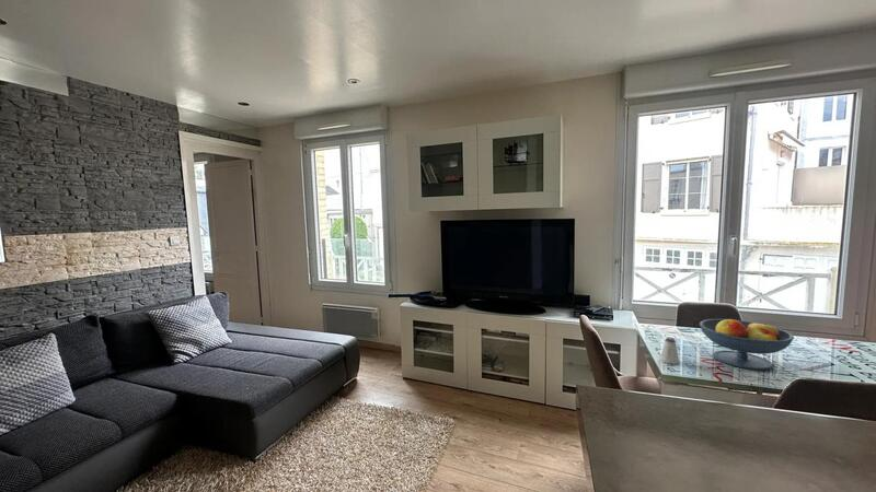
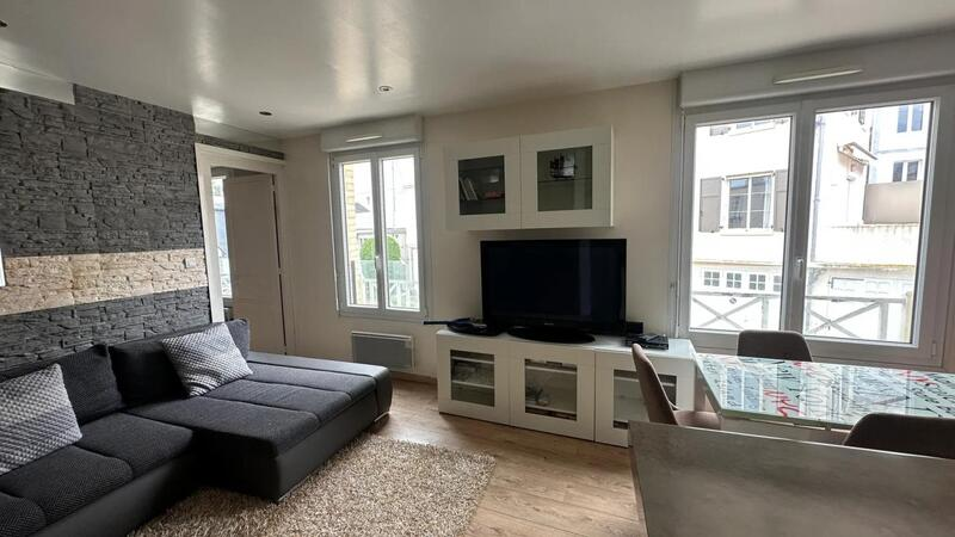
- fruit bowl (742, 339)
- saltshaker (669, 350)
